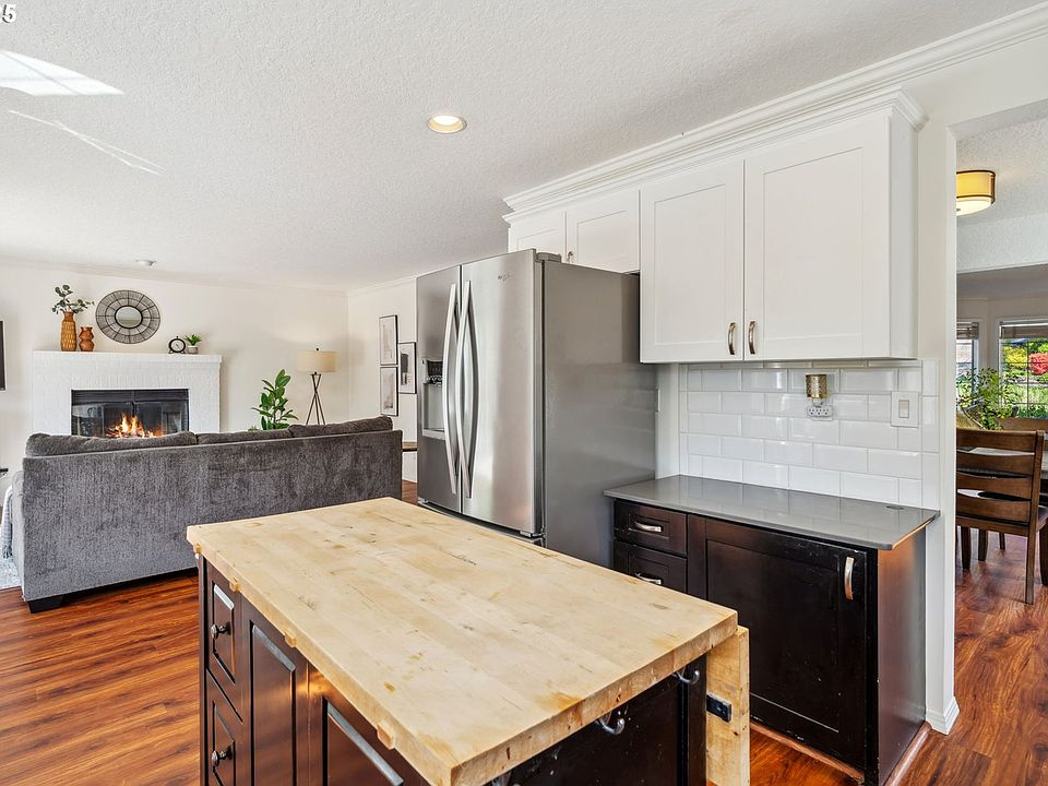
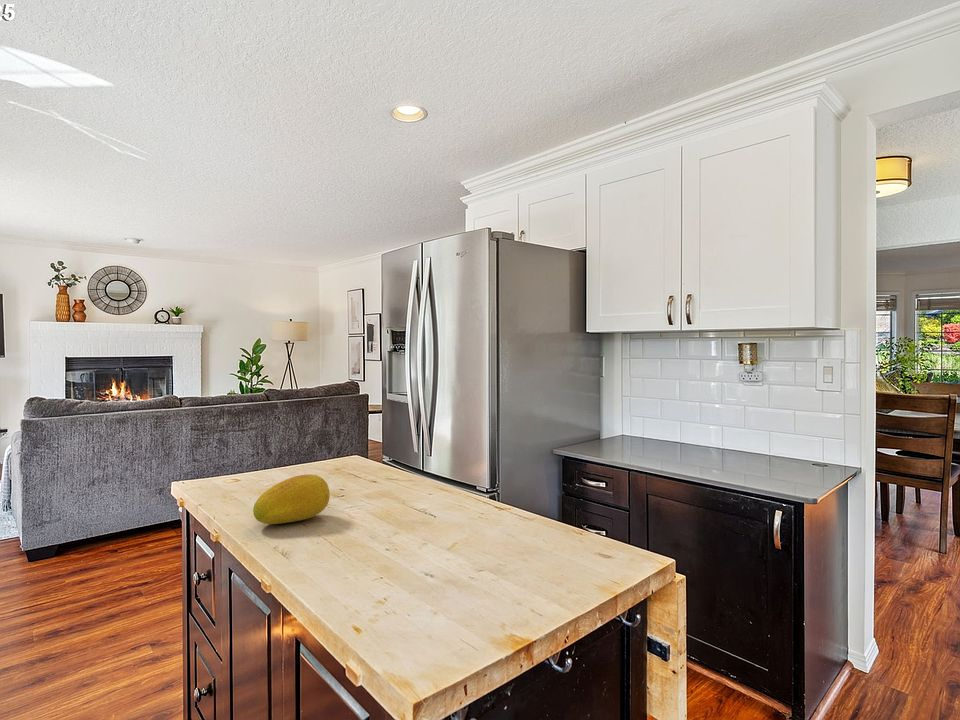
+ fruit (291, 499)
